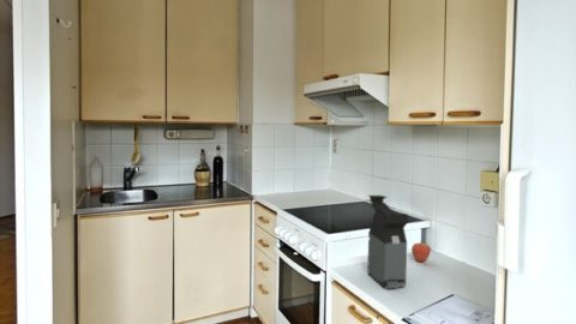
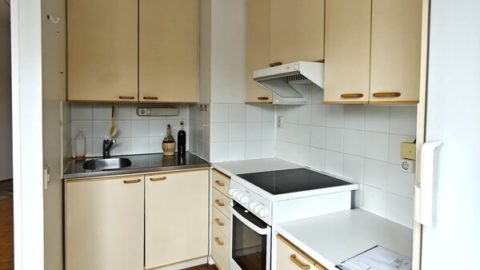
- fruit (420, 250)
- coffee maker (385, 239)
